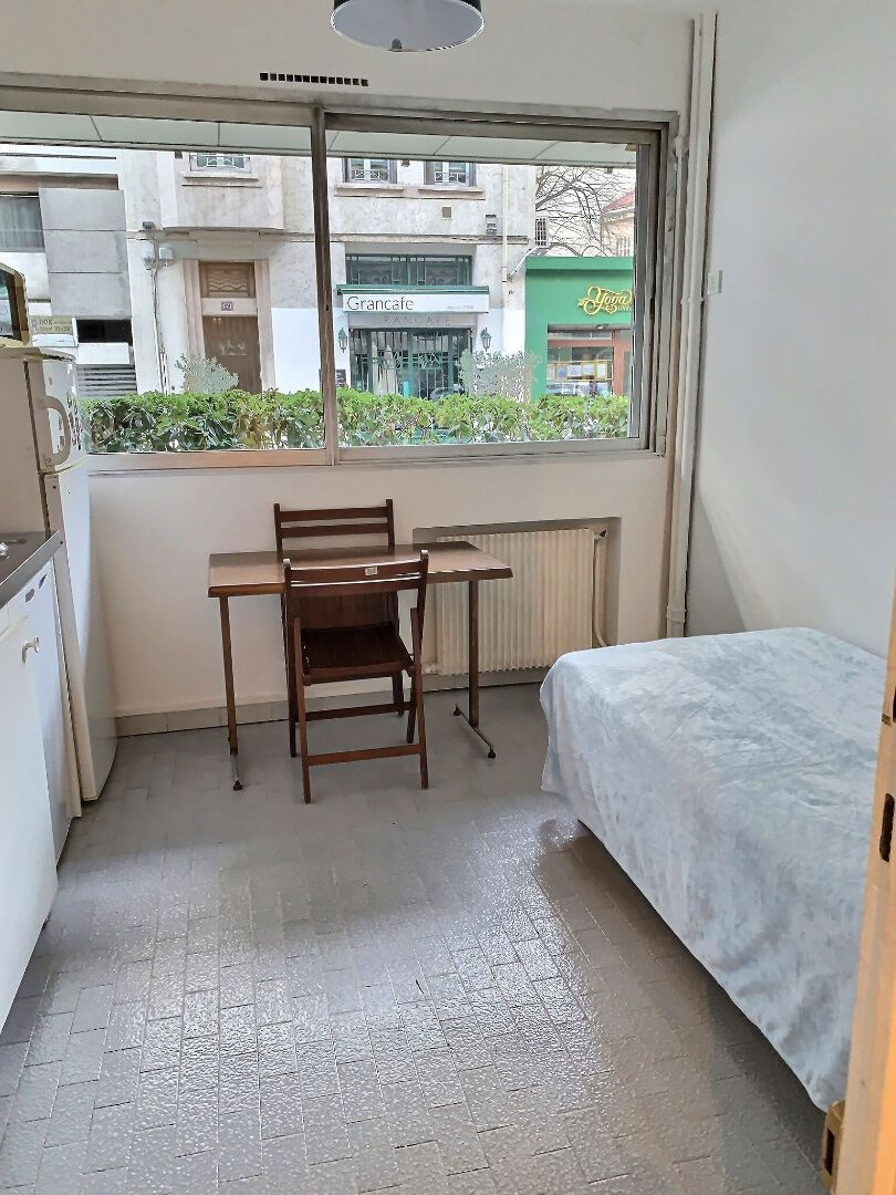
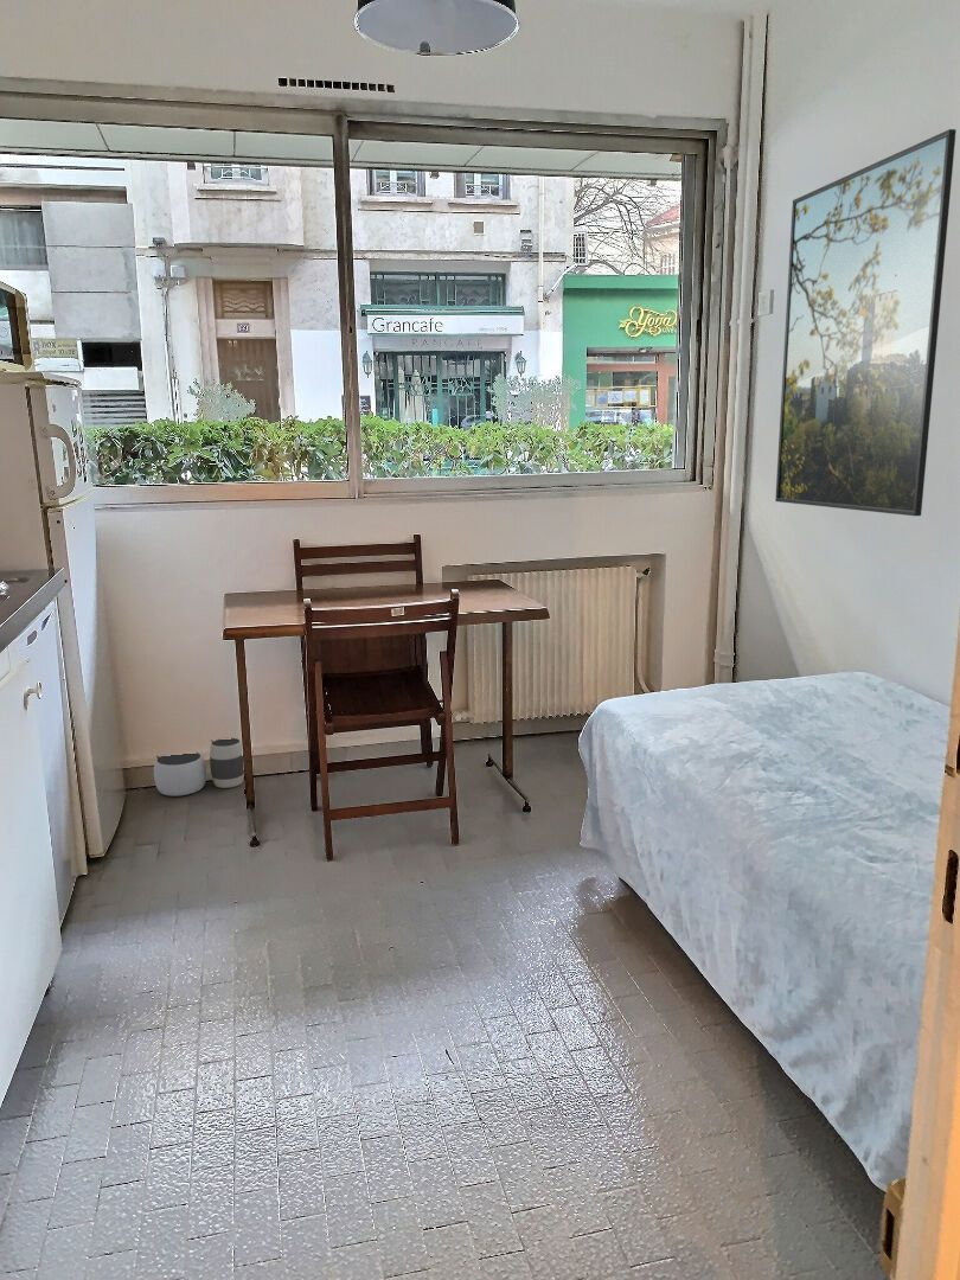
+ waste basket (199, 764)
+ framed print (851, 344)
